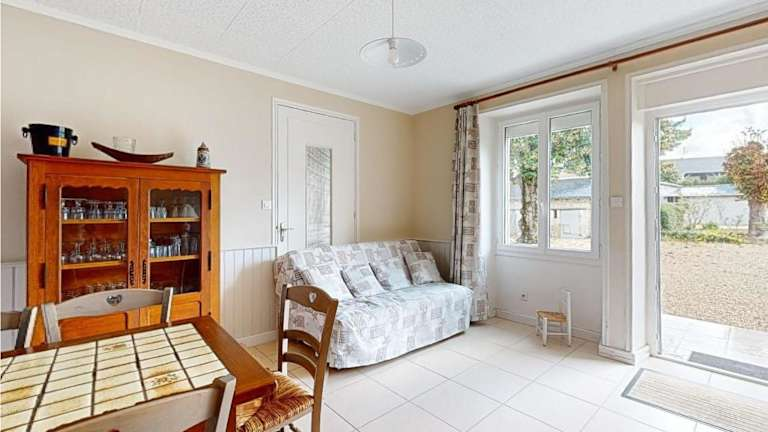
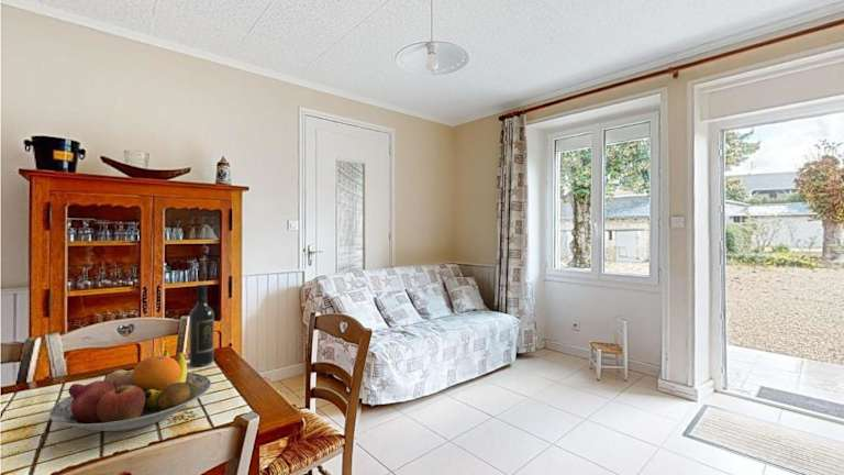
+ fruit bowl (137, 388)
+ wine bottle (201, 323)
